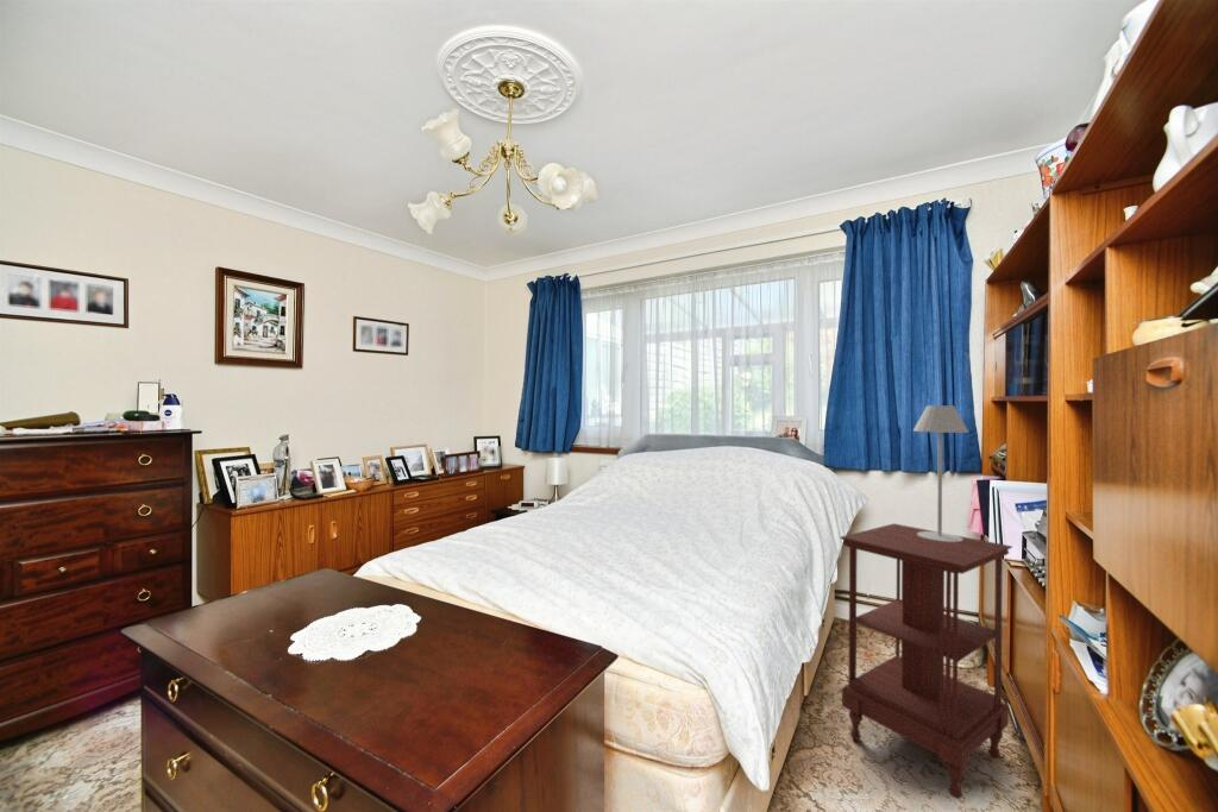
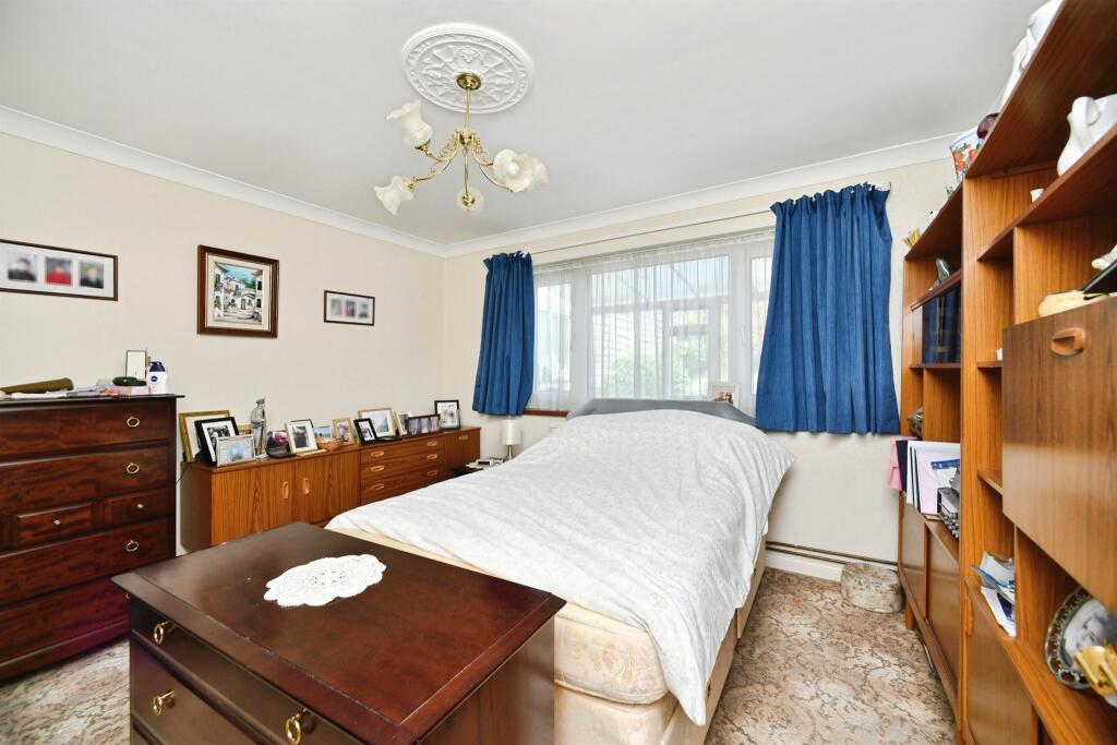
- table lamp (940, 470)
- side table (923, 643)
